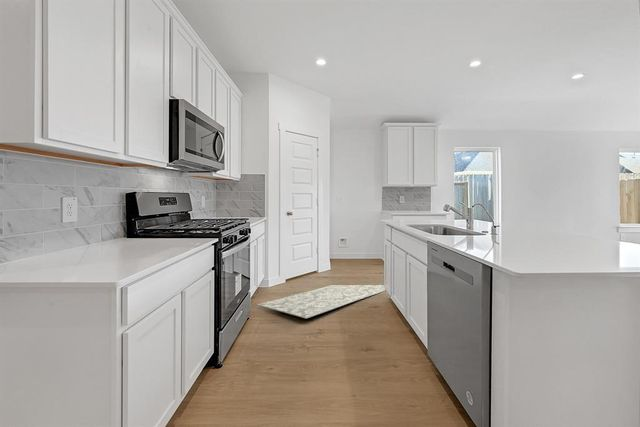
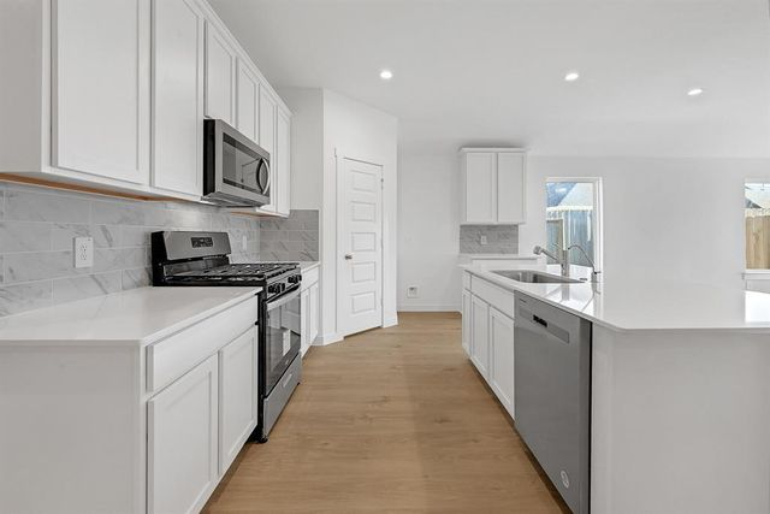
- rug (347, 290)
